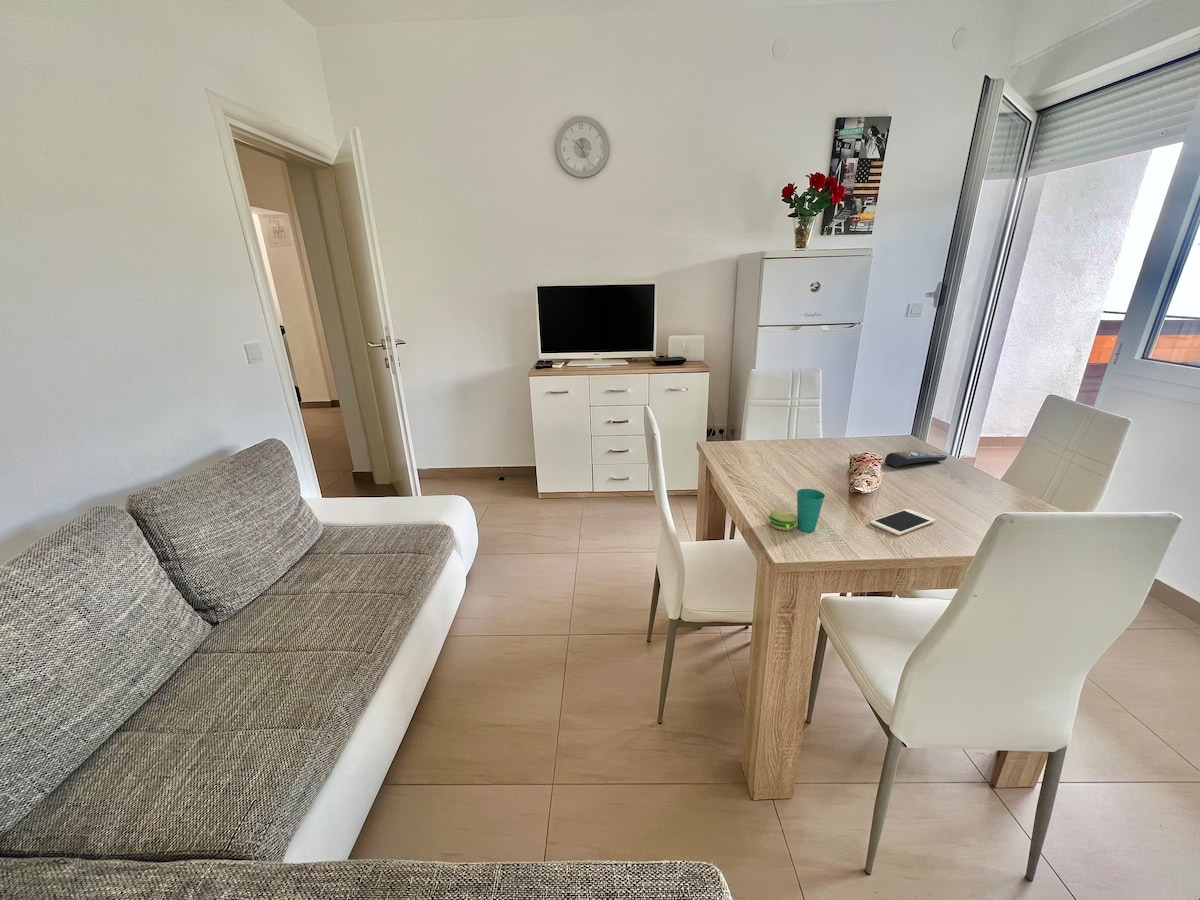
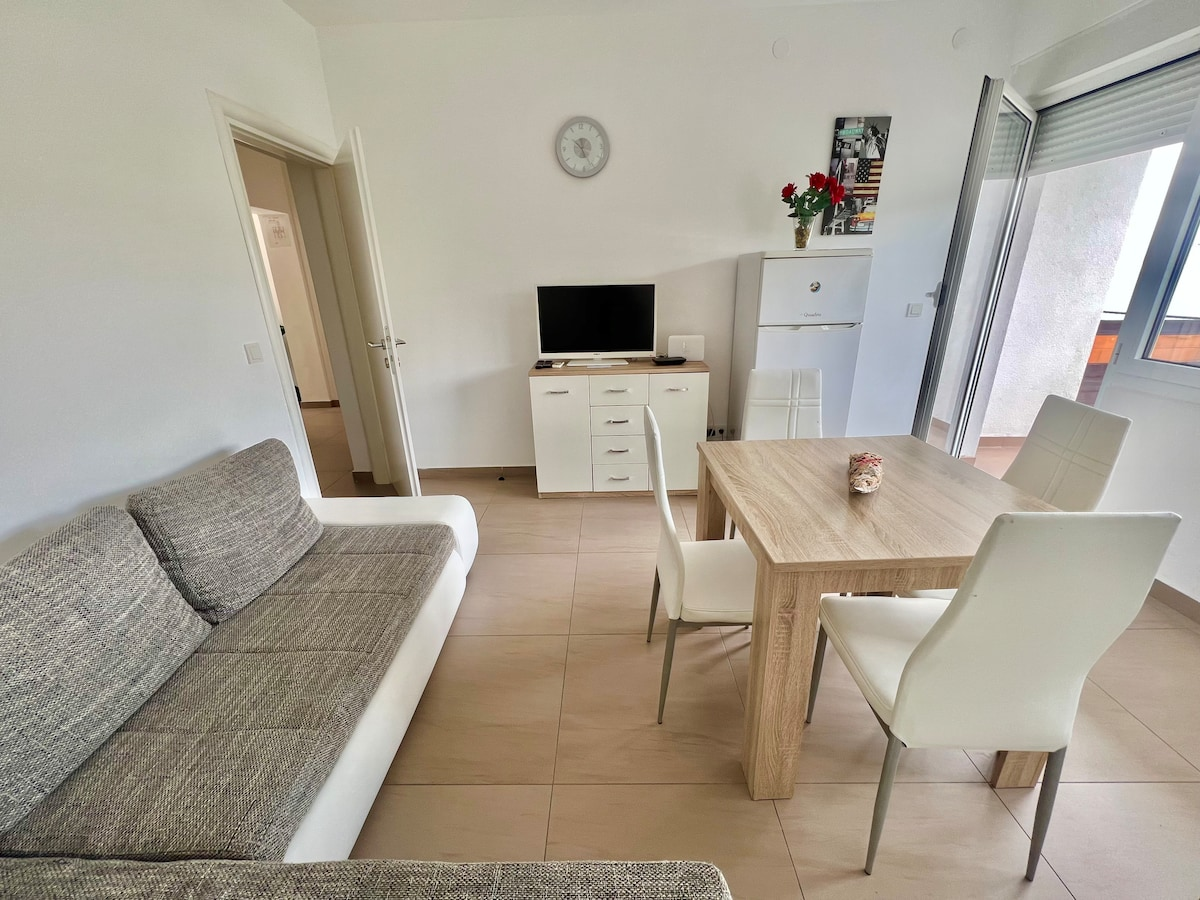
- cup (797, 510)
- remote control (915, 457)
- cell phone (902, 521)
